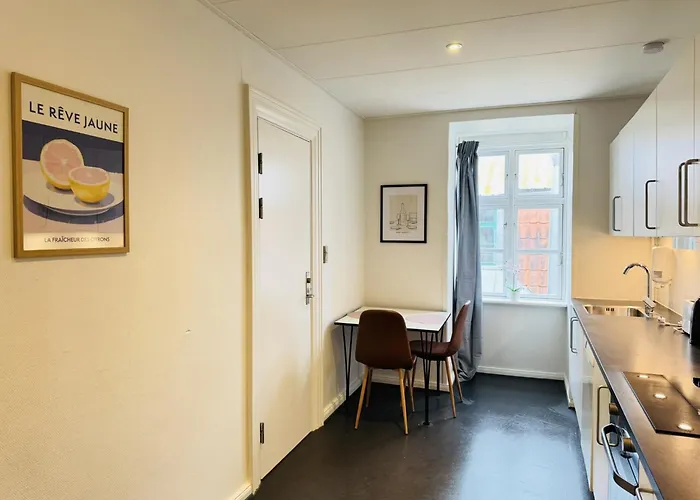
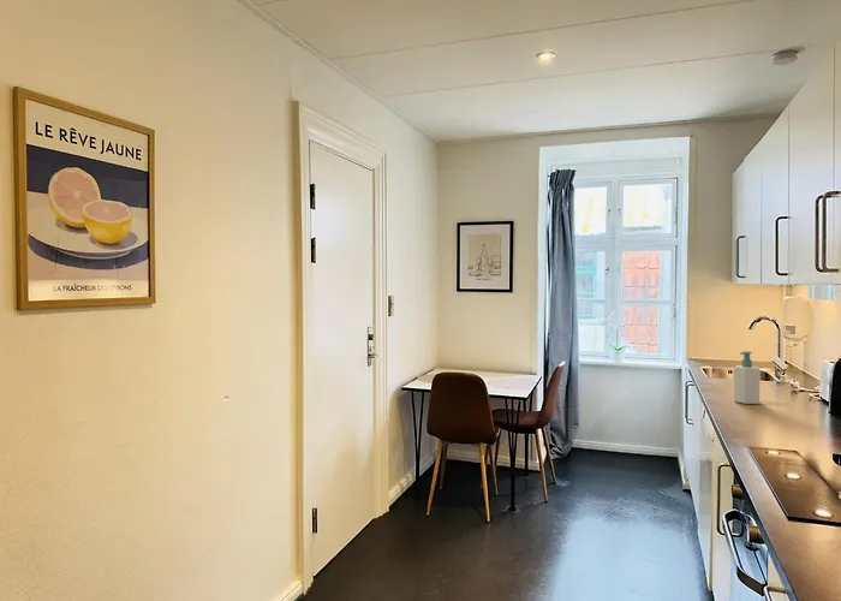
+ soap bottle (746, 376)
